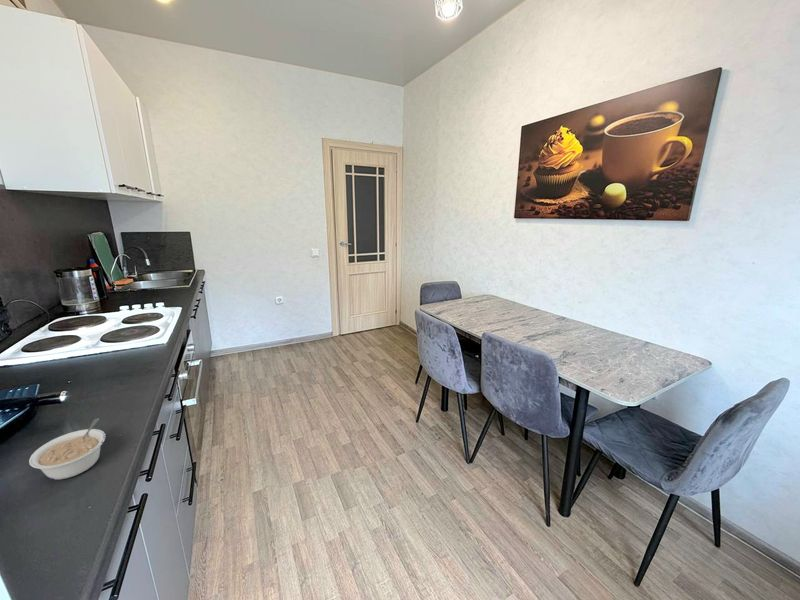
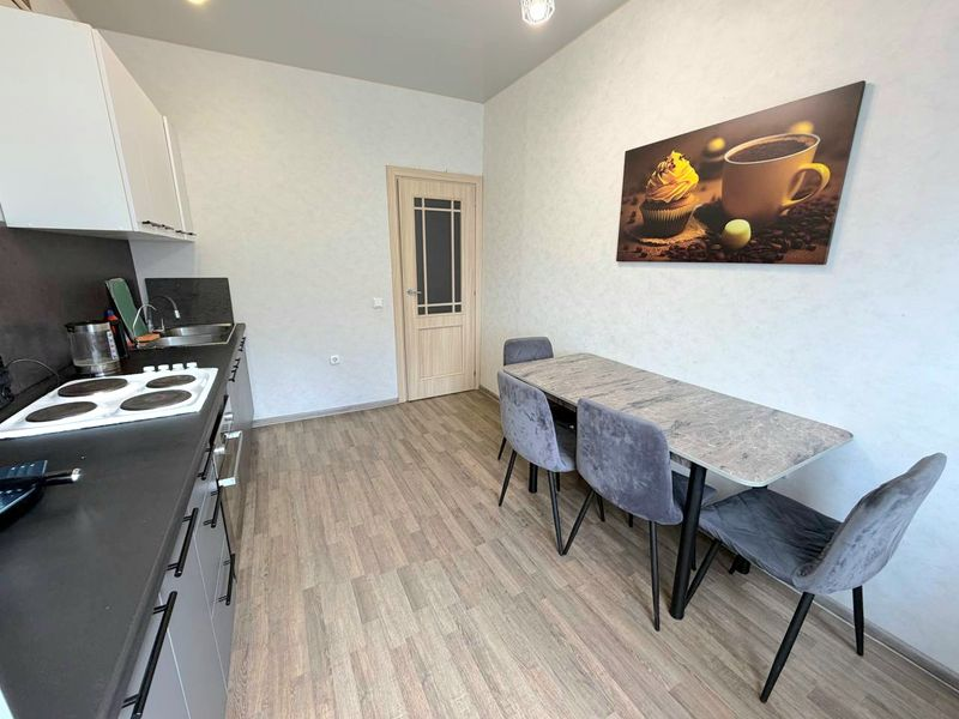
- legume (71, 452)
